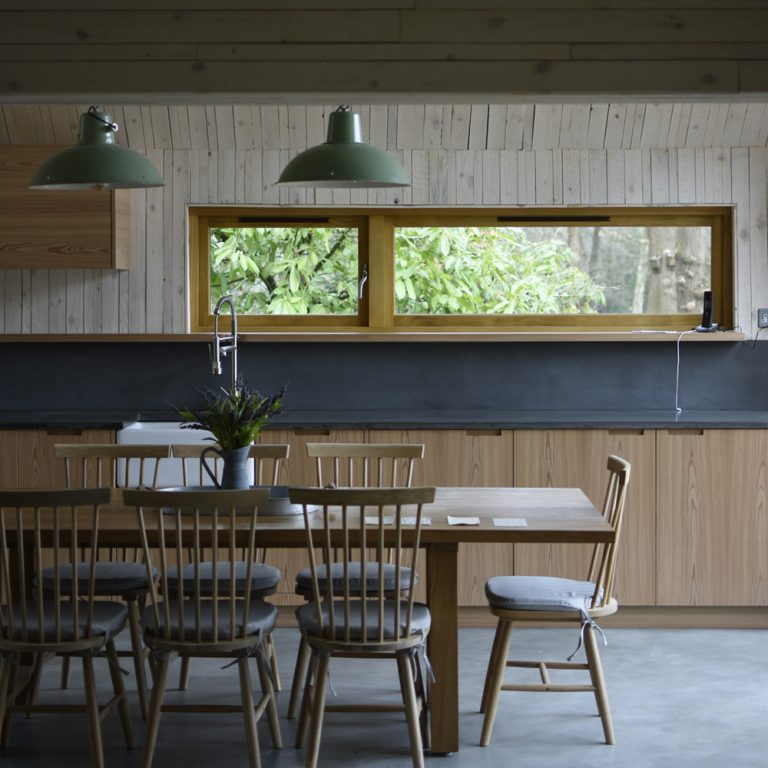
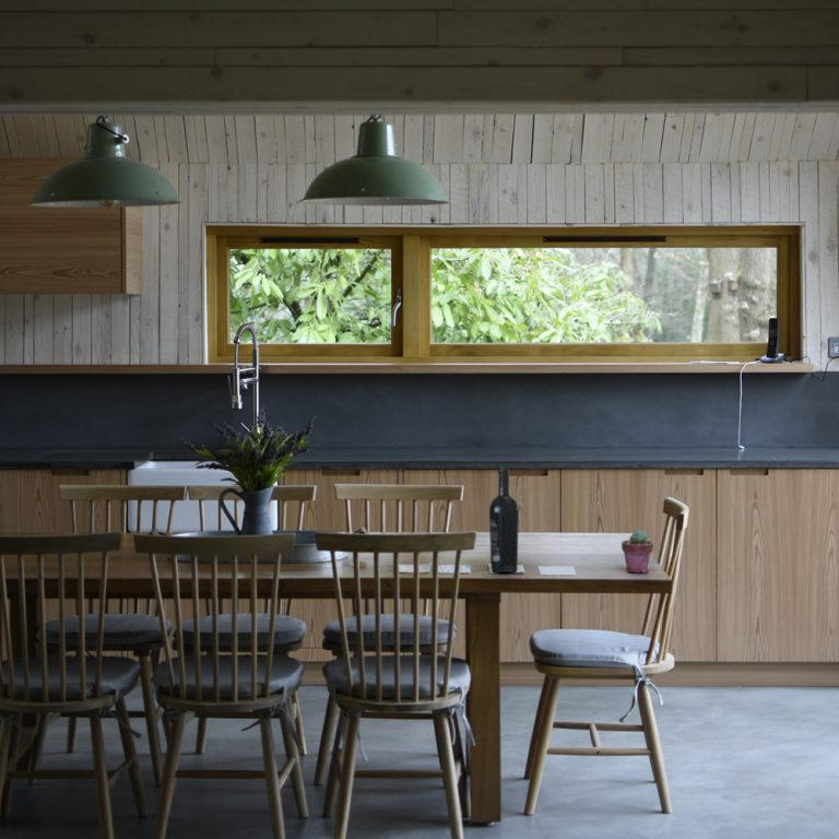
+ wine bottle (504, 519)
+ potted succulent (637, 551)
